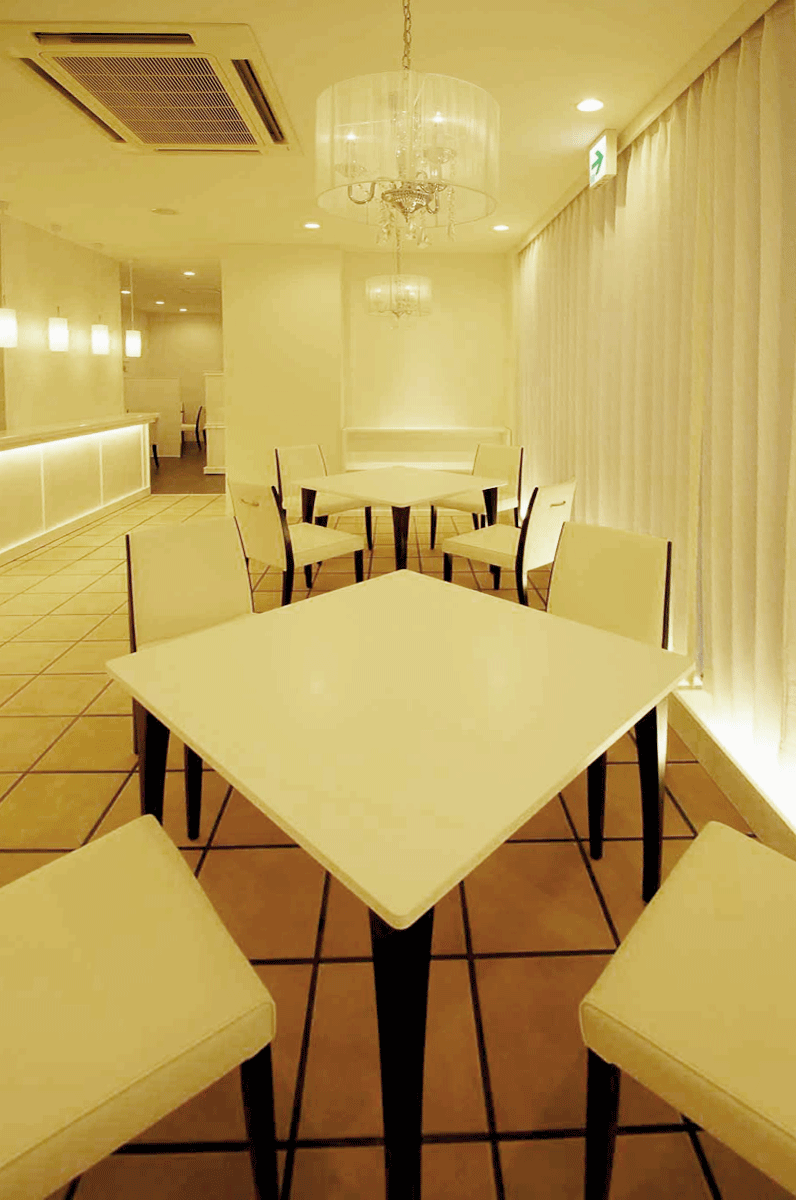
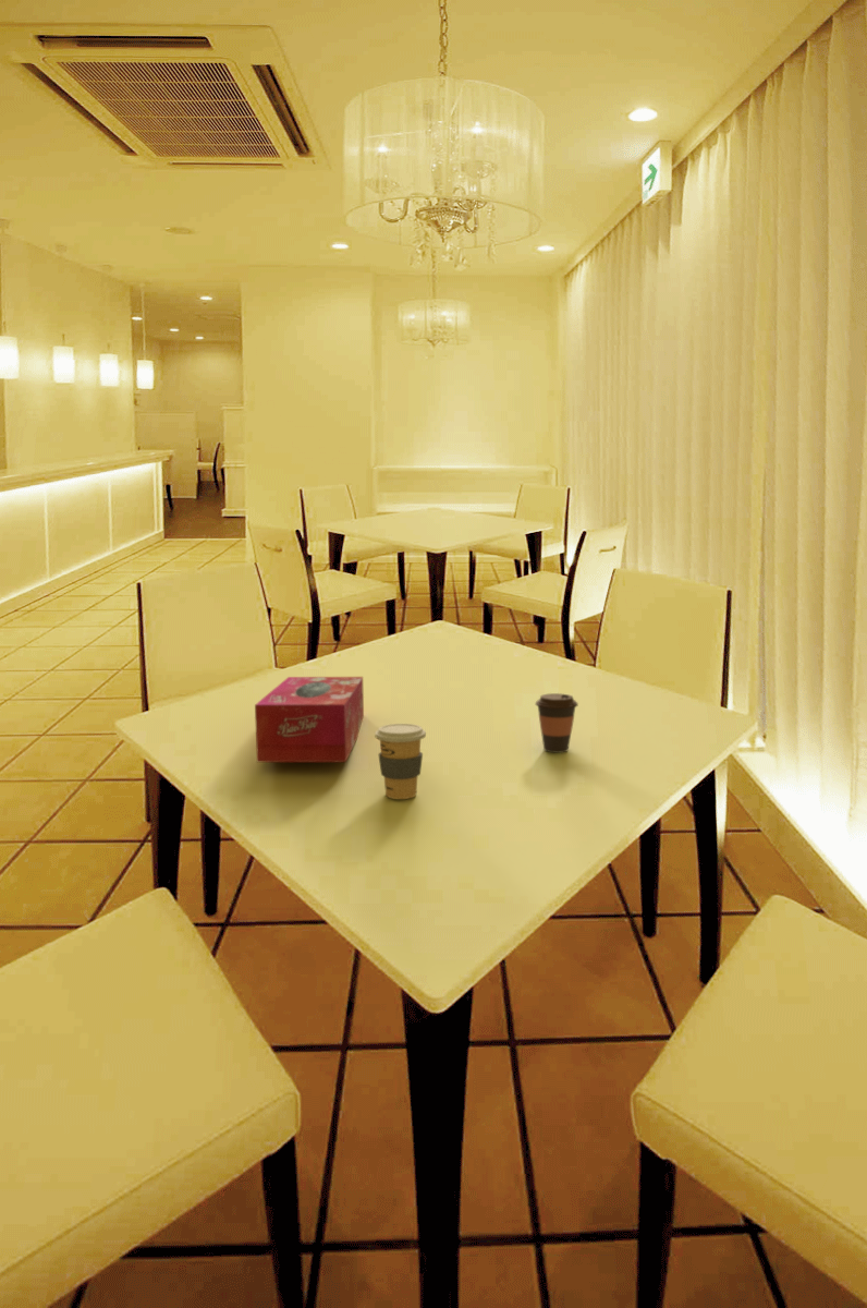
+ tissue box (314, 715)
+ coffee cup (555, 723)
+ coffee cup (401, 761)
